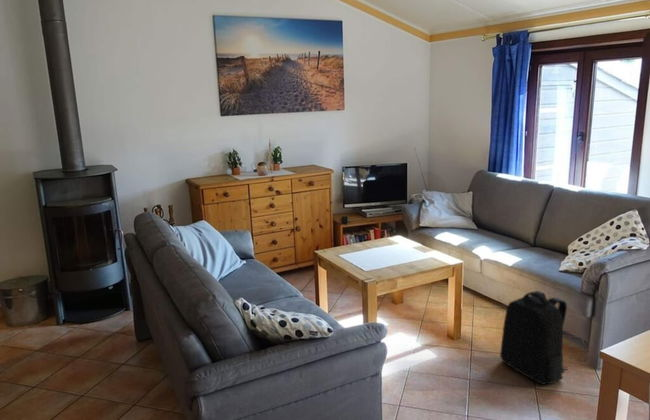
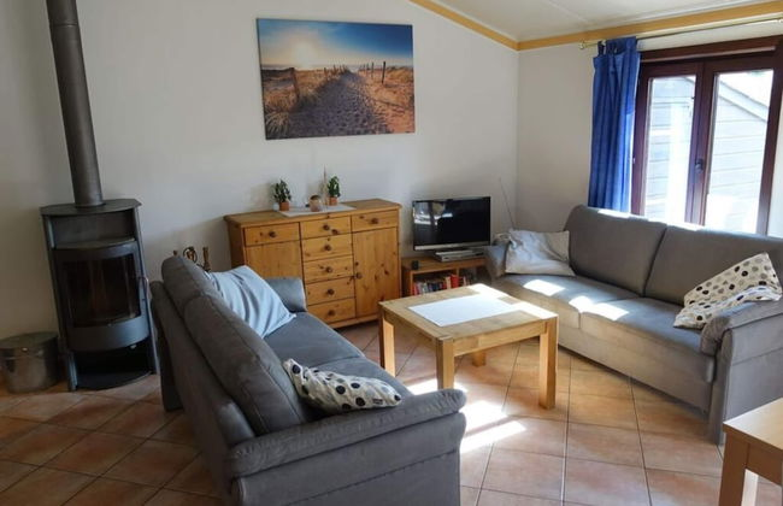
- backpack (538, 330)
